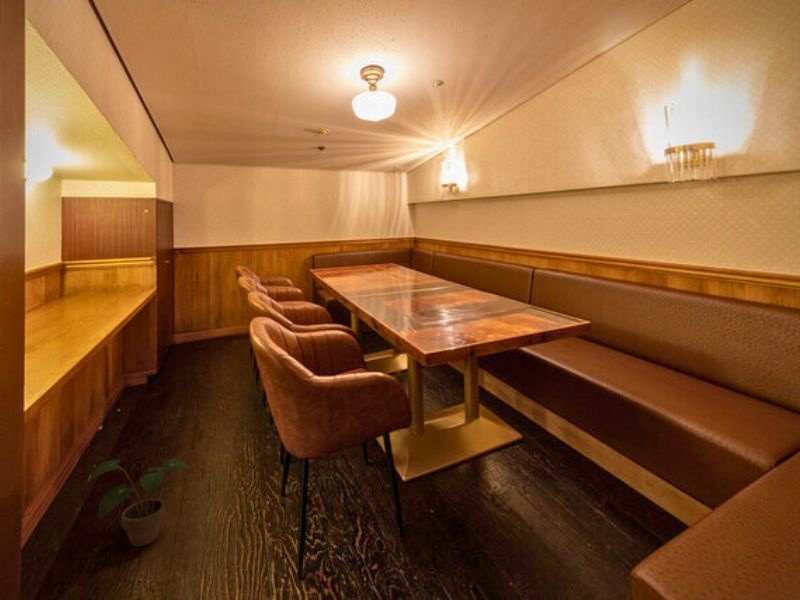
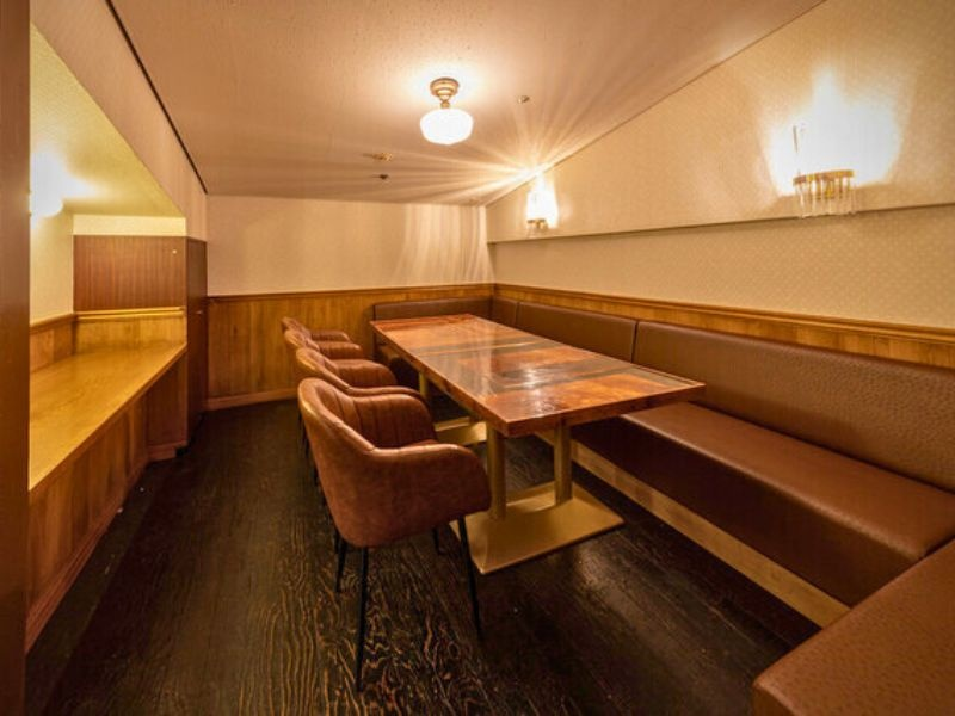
- potted plant (145, 497)
